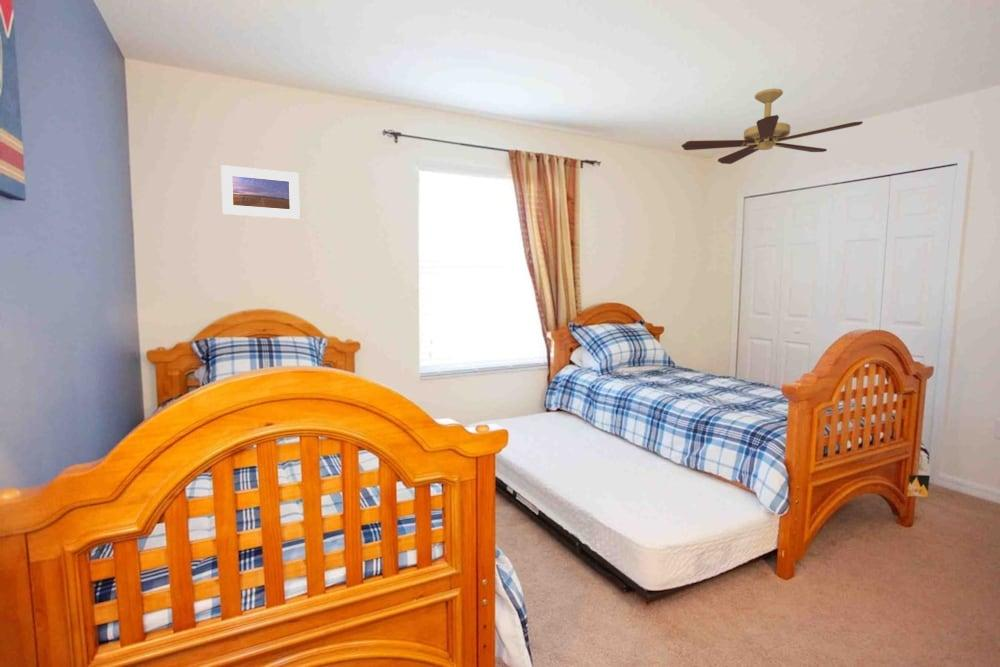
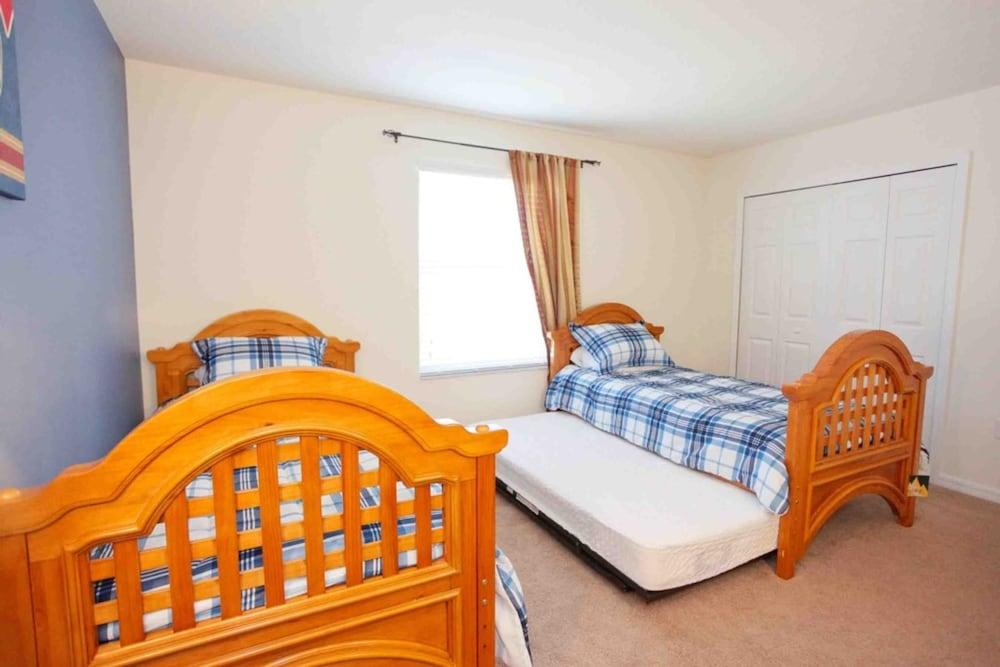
- ceiling fan (765, 119)
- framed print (261, 193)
